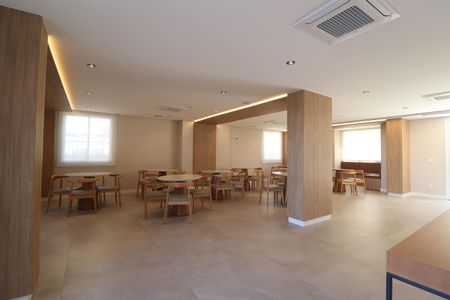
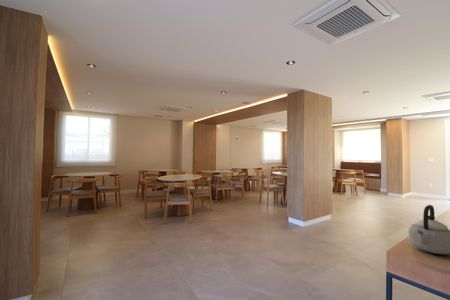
+ teapot (430, 228)
